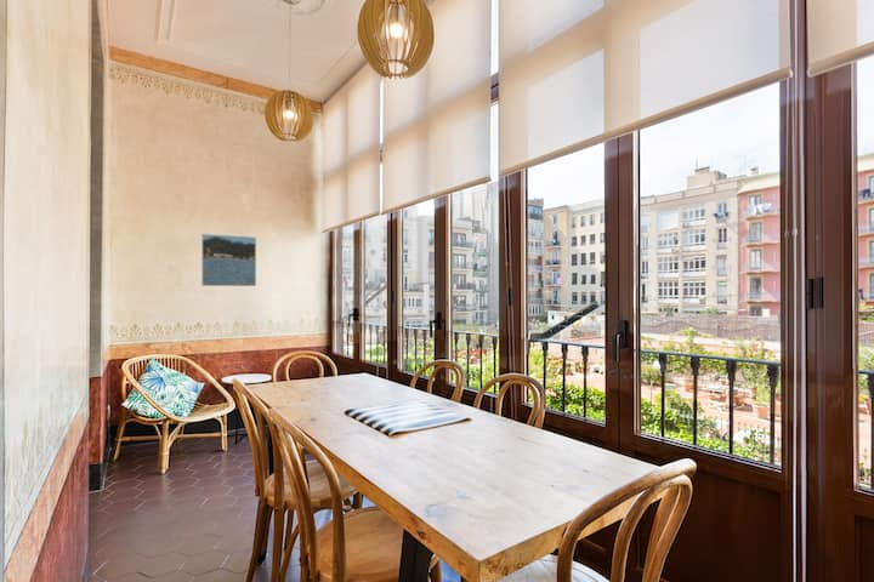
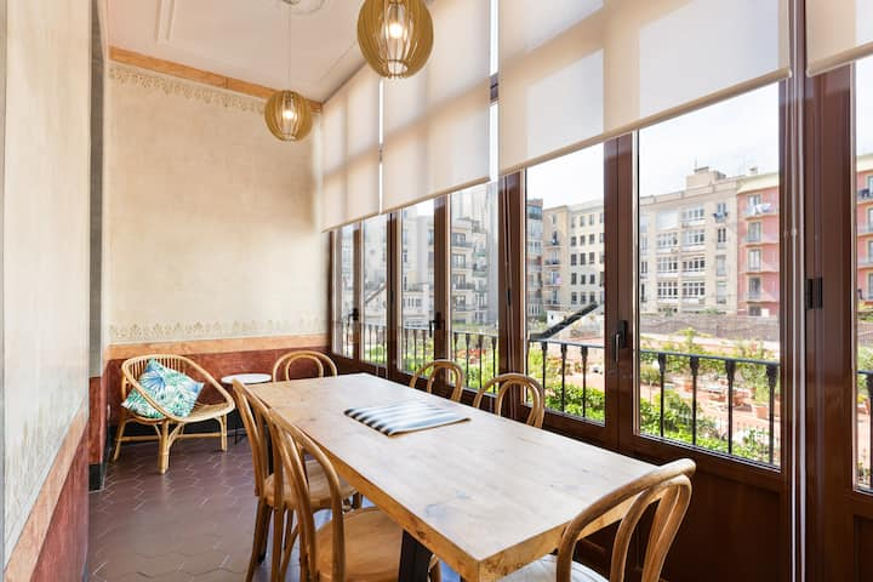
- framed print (229, 261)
